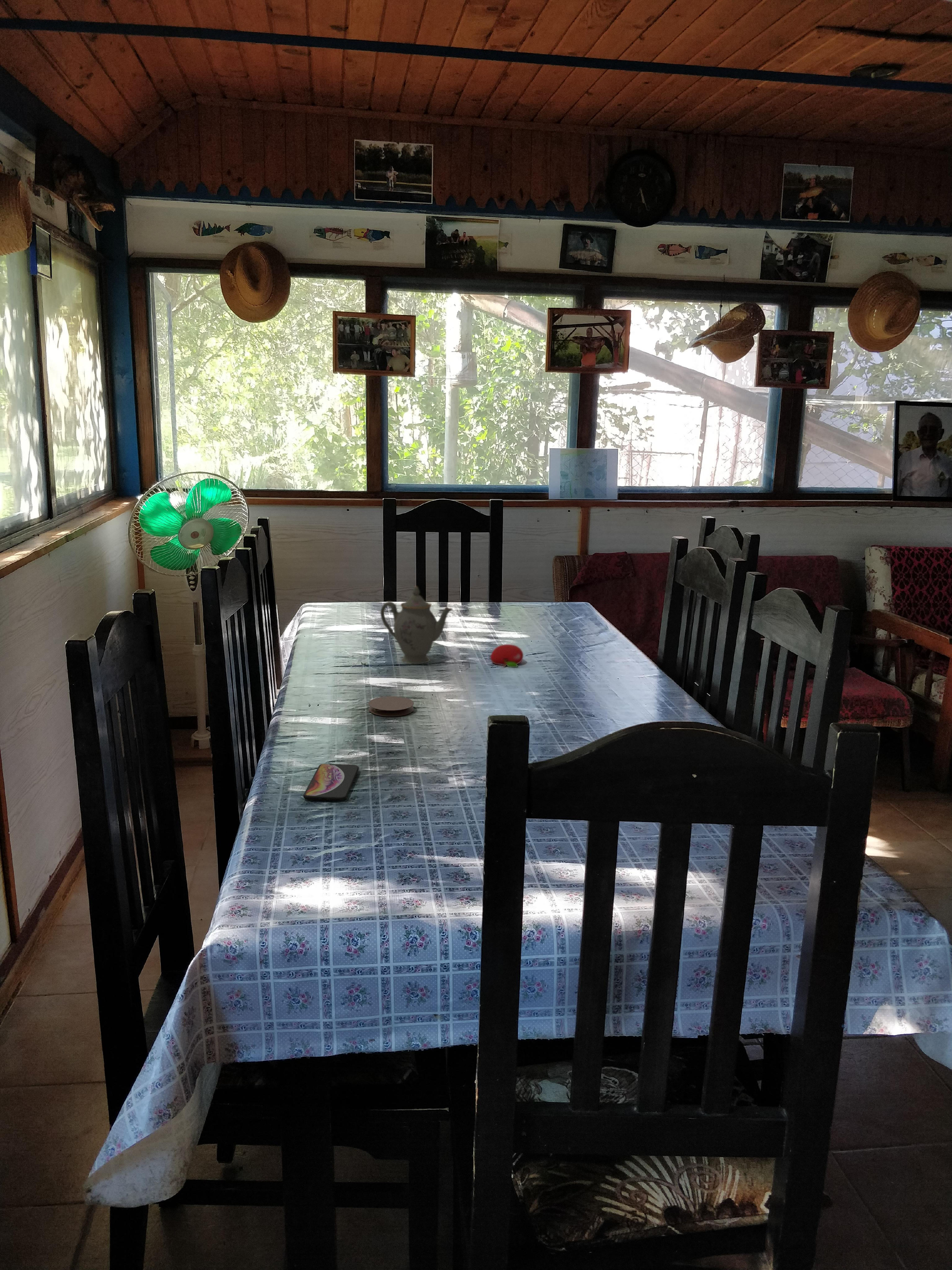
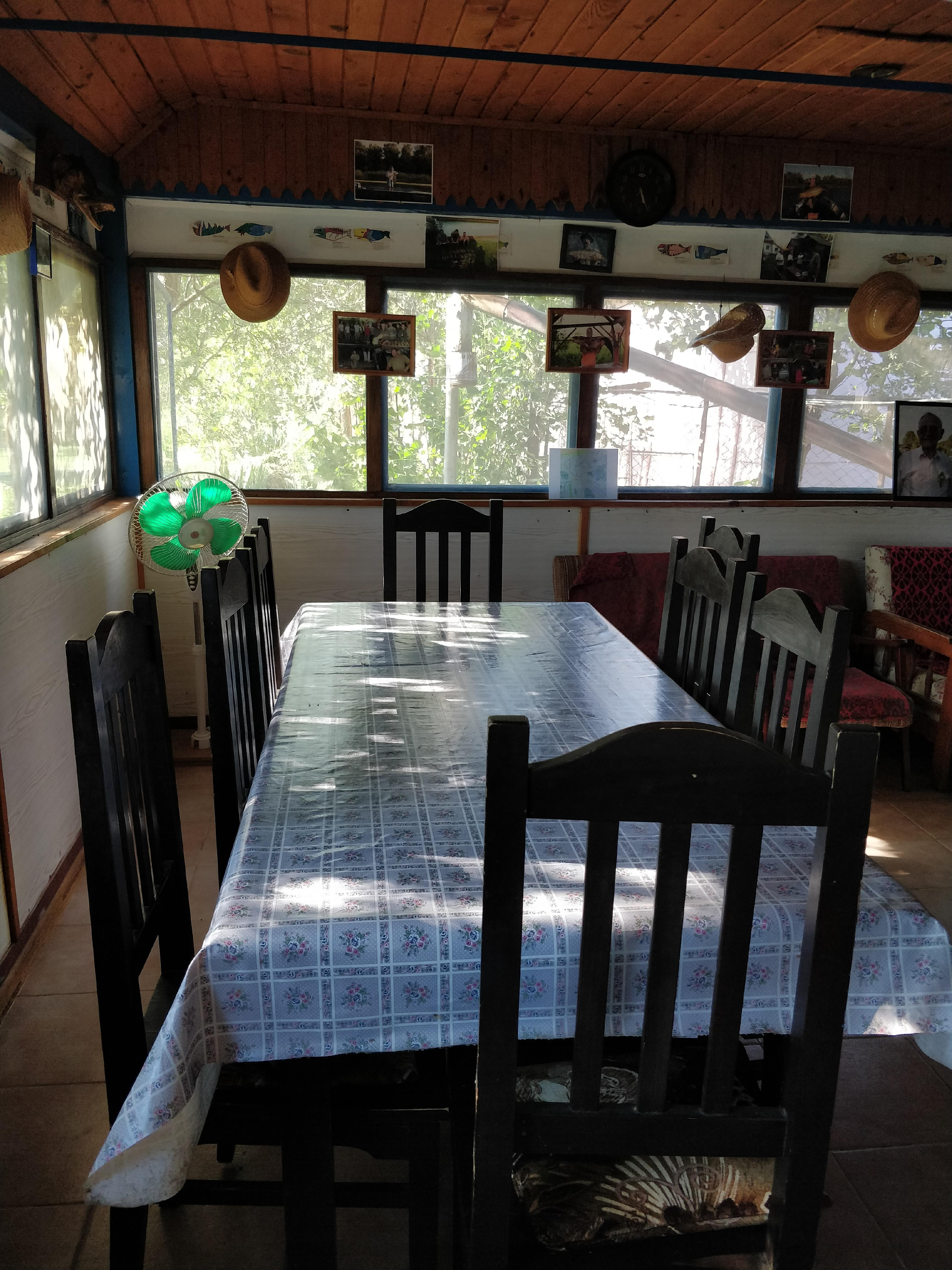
- fruit (507, 655)
- coaster (391, 706)
- smartphone (332, 781)
- chinaware (416, 624)
